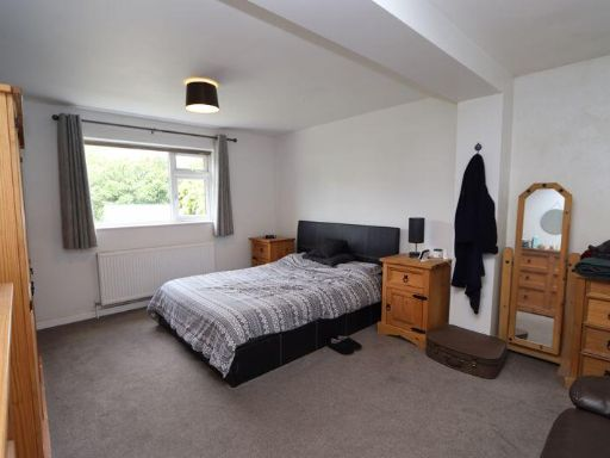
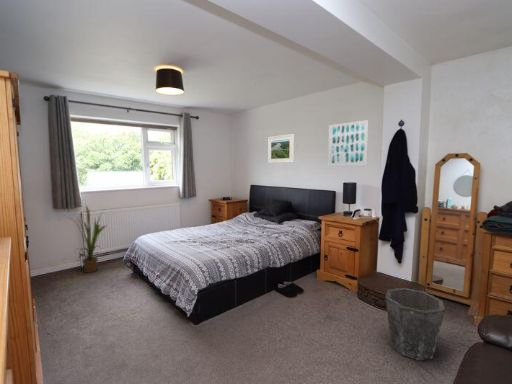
+ wall art (347, 144)
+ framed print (280, 149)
+ waste bin (412, 323)
+ house plant (87, 239)
